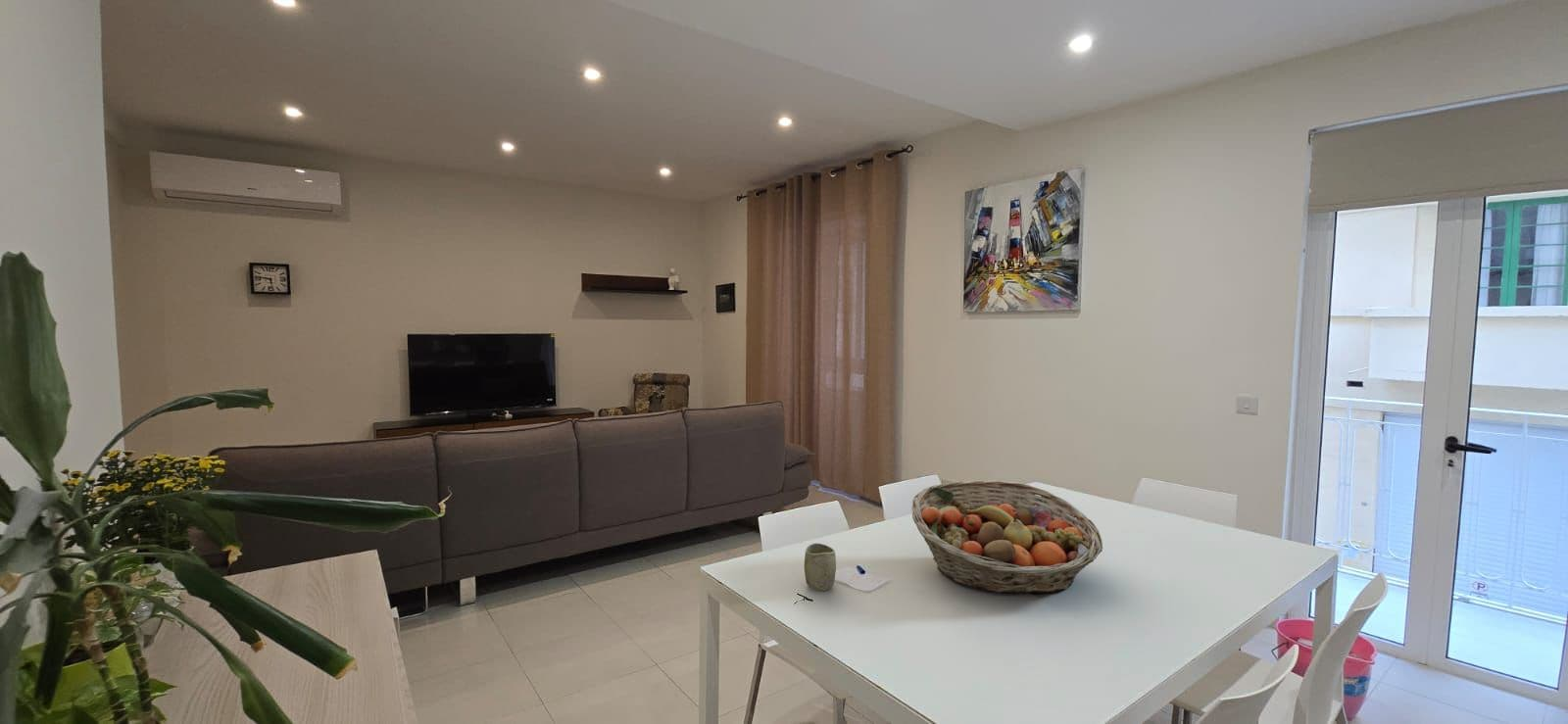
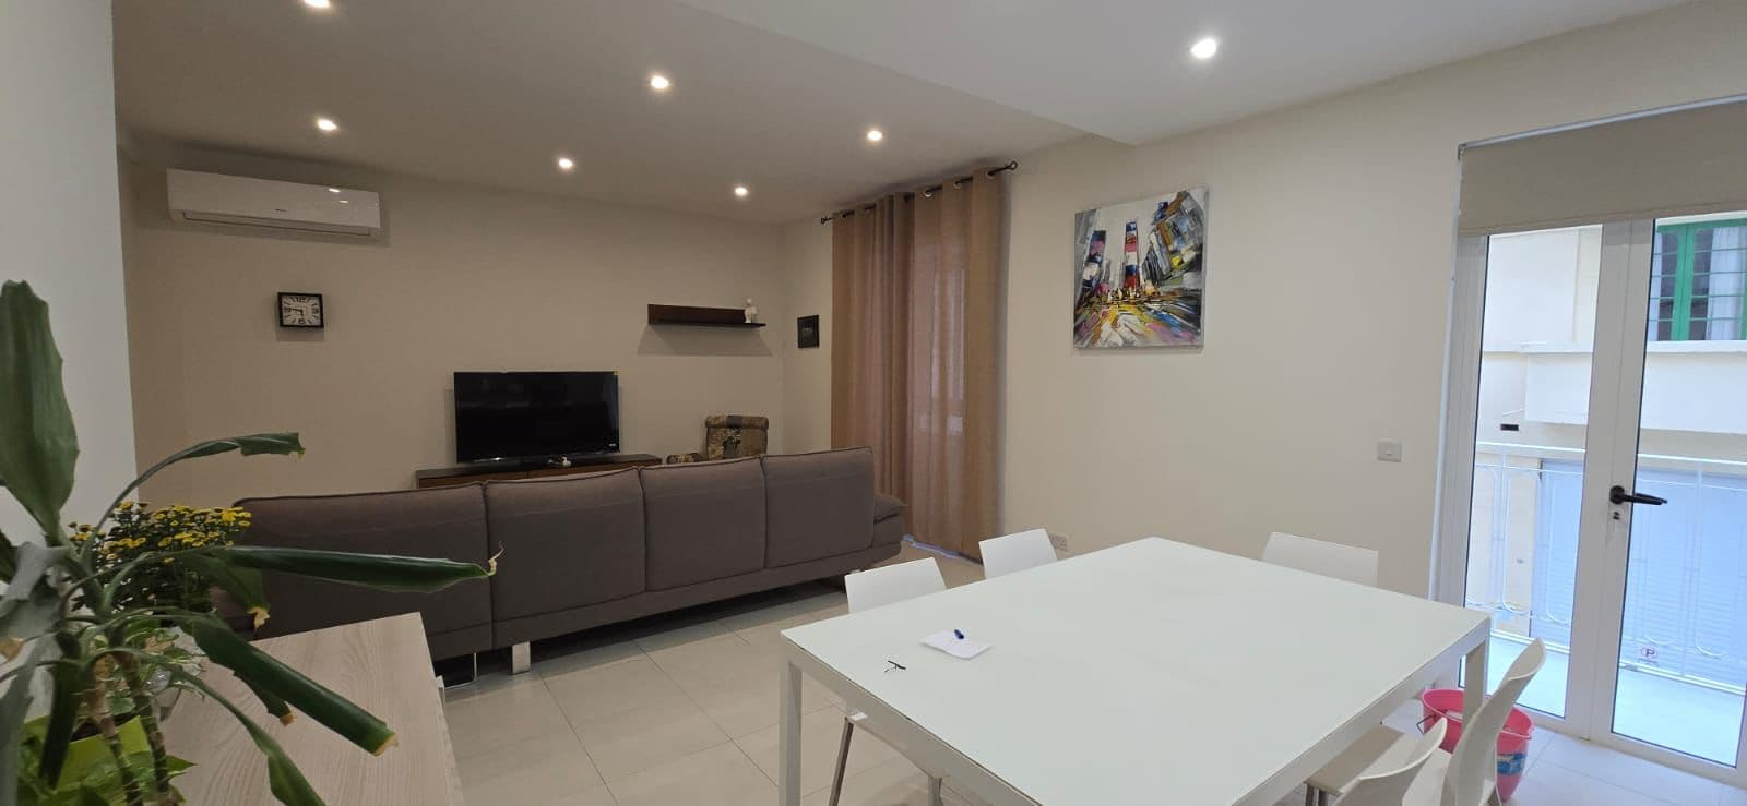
- cup (819, 566)
- fruit basket (1002, 533)
